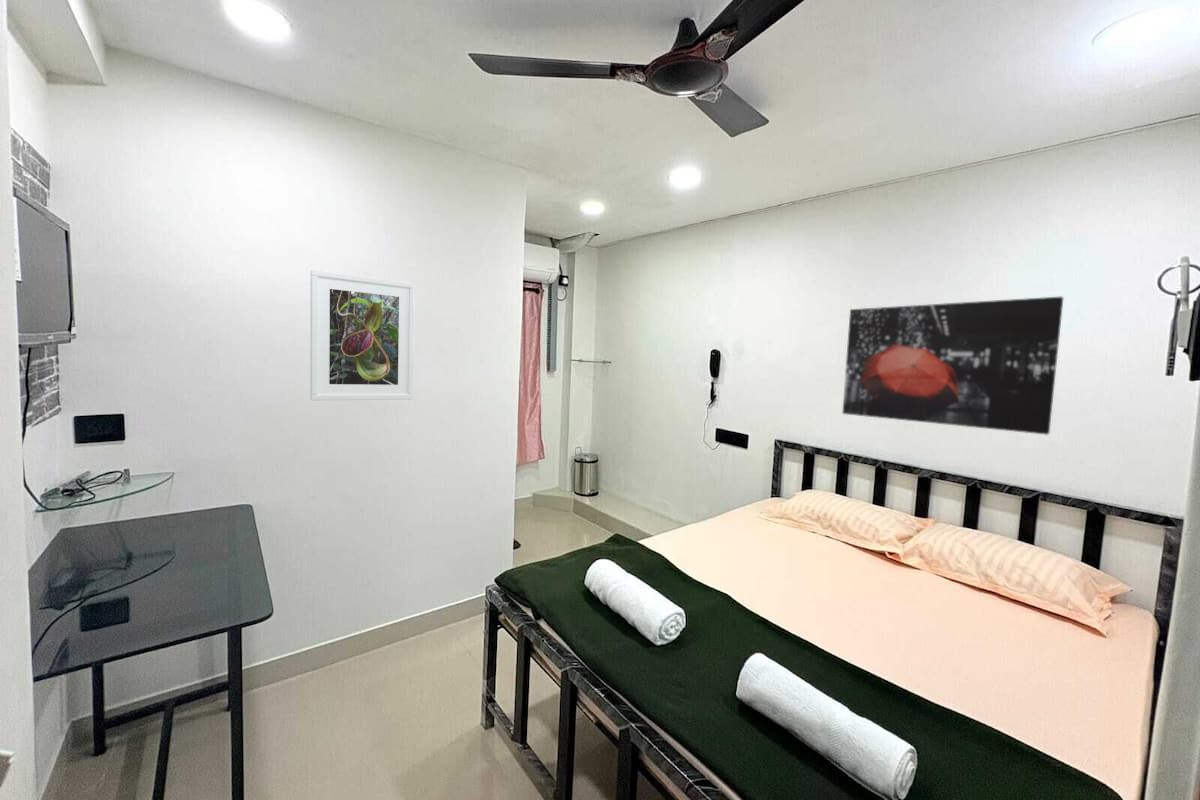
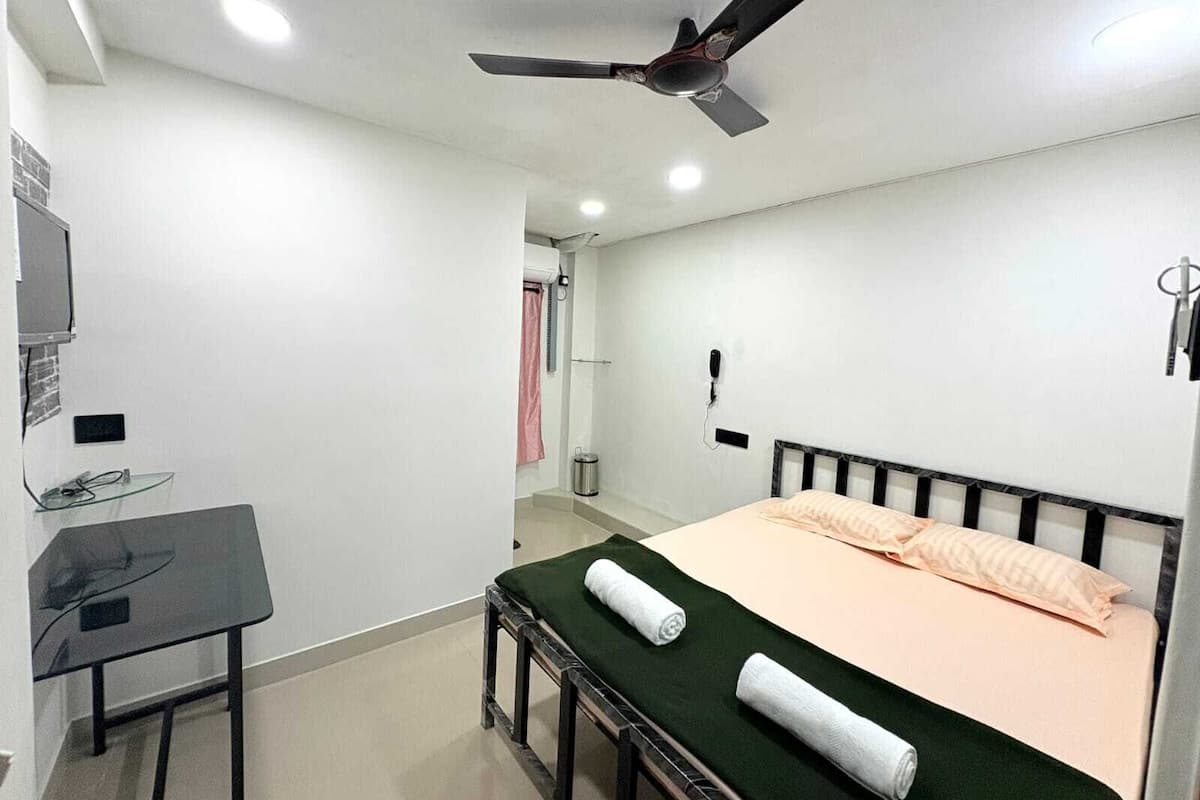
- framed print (365, 339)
- wall art (937, 363)
